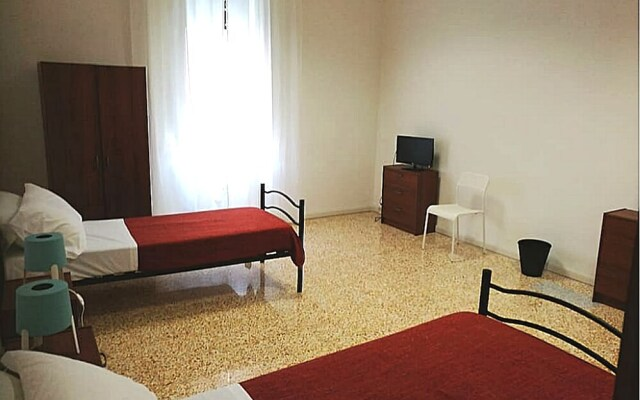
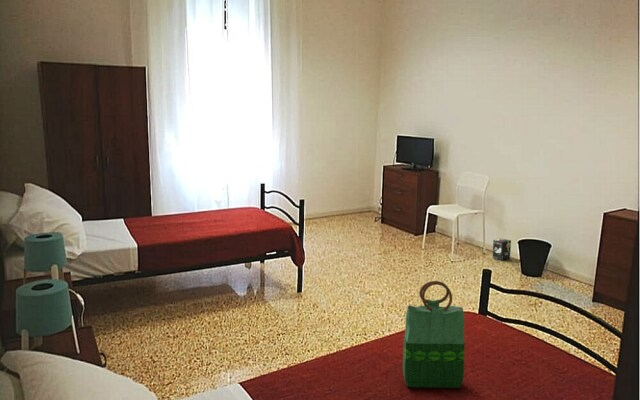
+ tote bag (434, 333)
+ box (501, 249)
